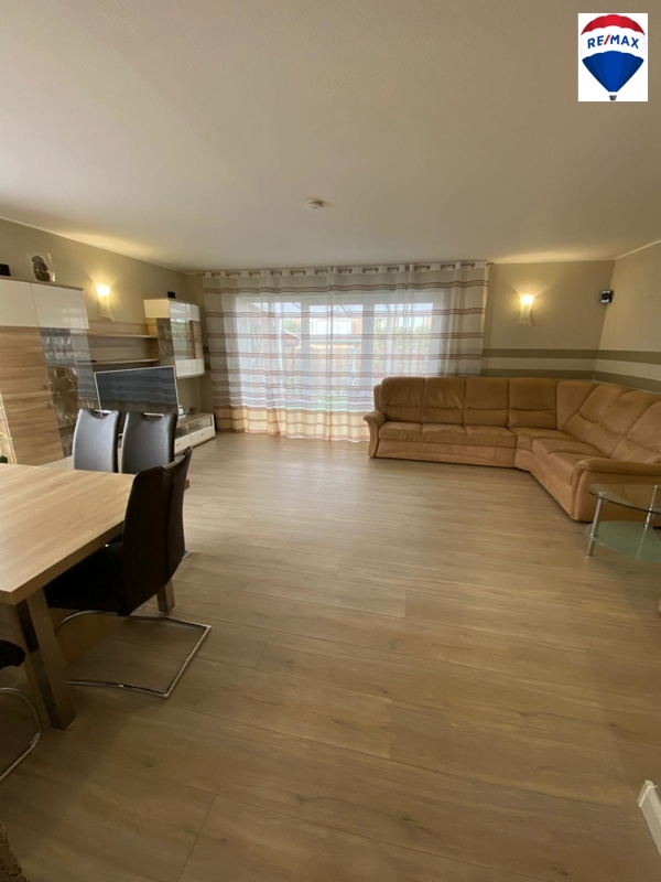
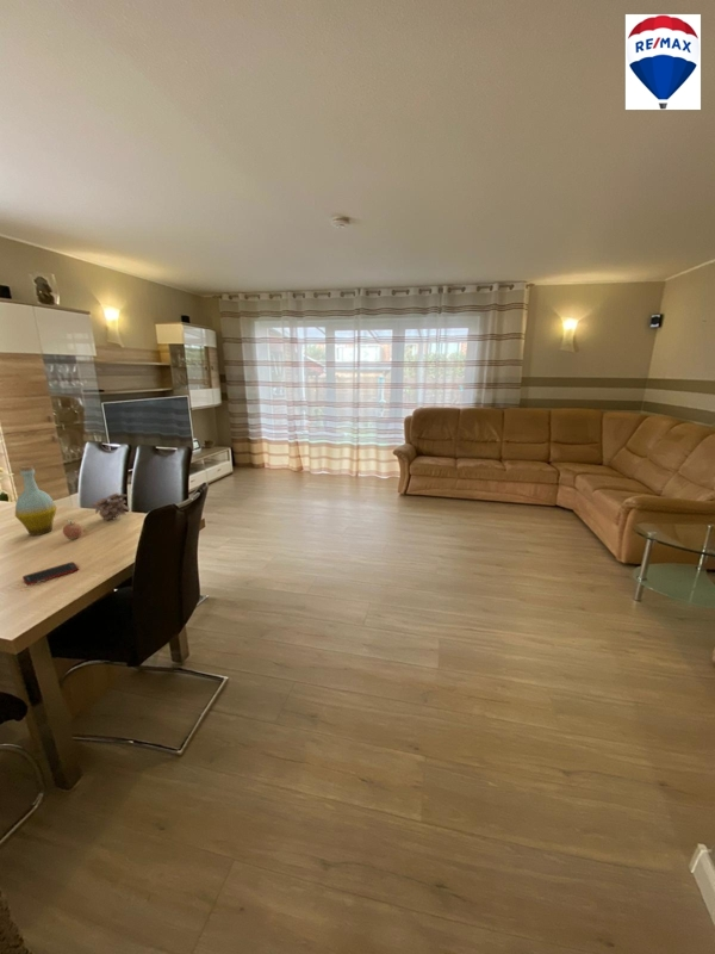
+ fruit (72, 528)
+ cell phone (51, 572)
+ bottle (33, 500)
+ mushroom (111, 506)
